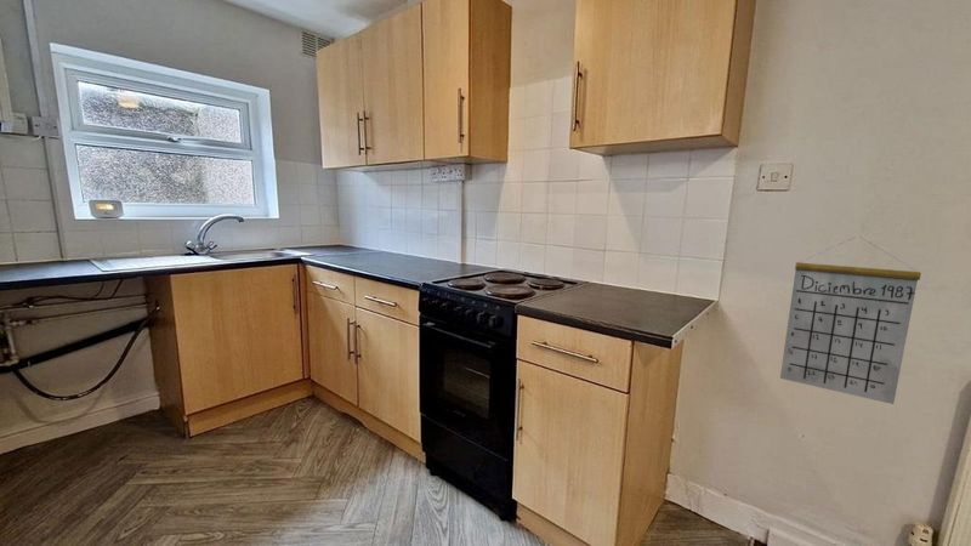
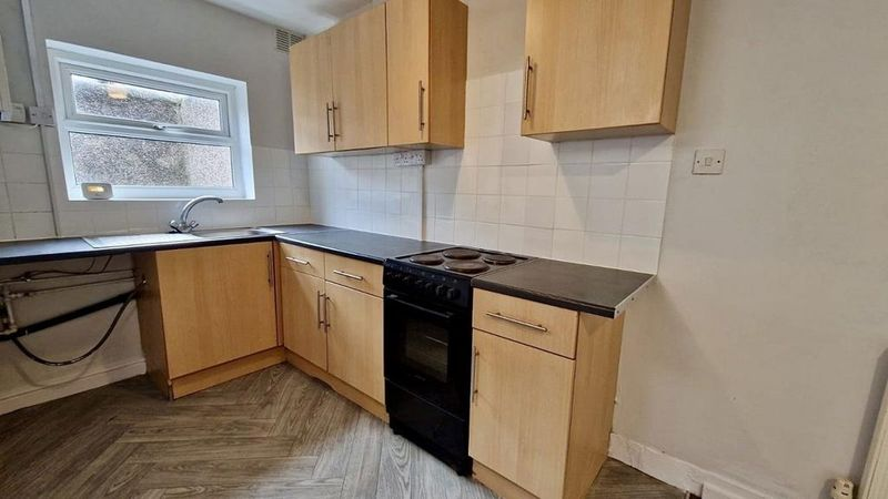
- calendar (845, 315)
